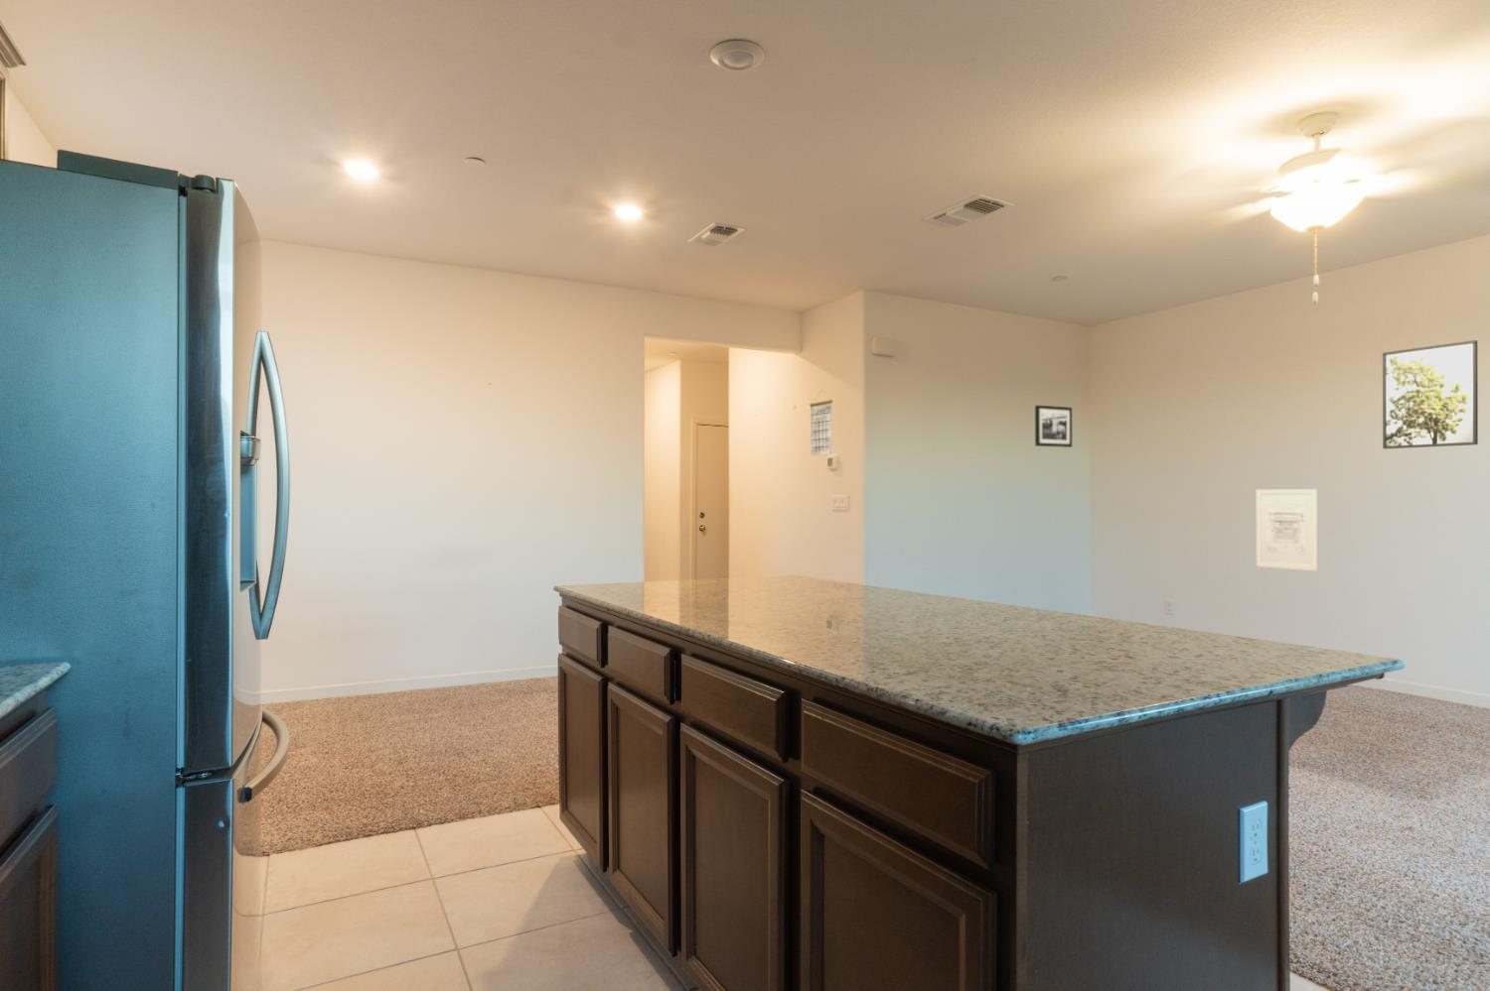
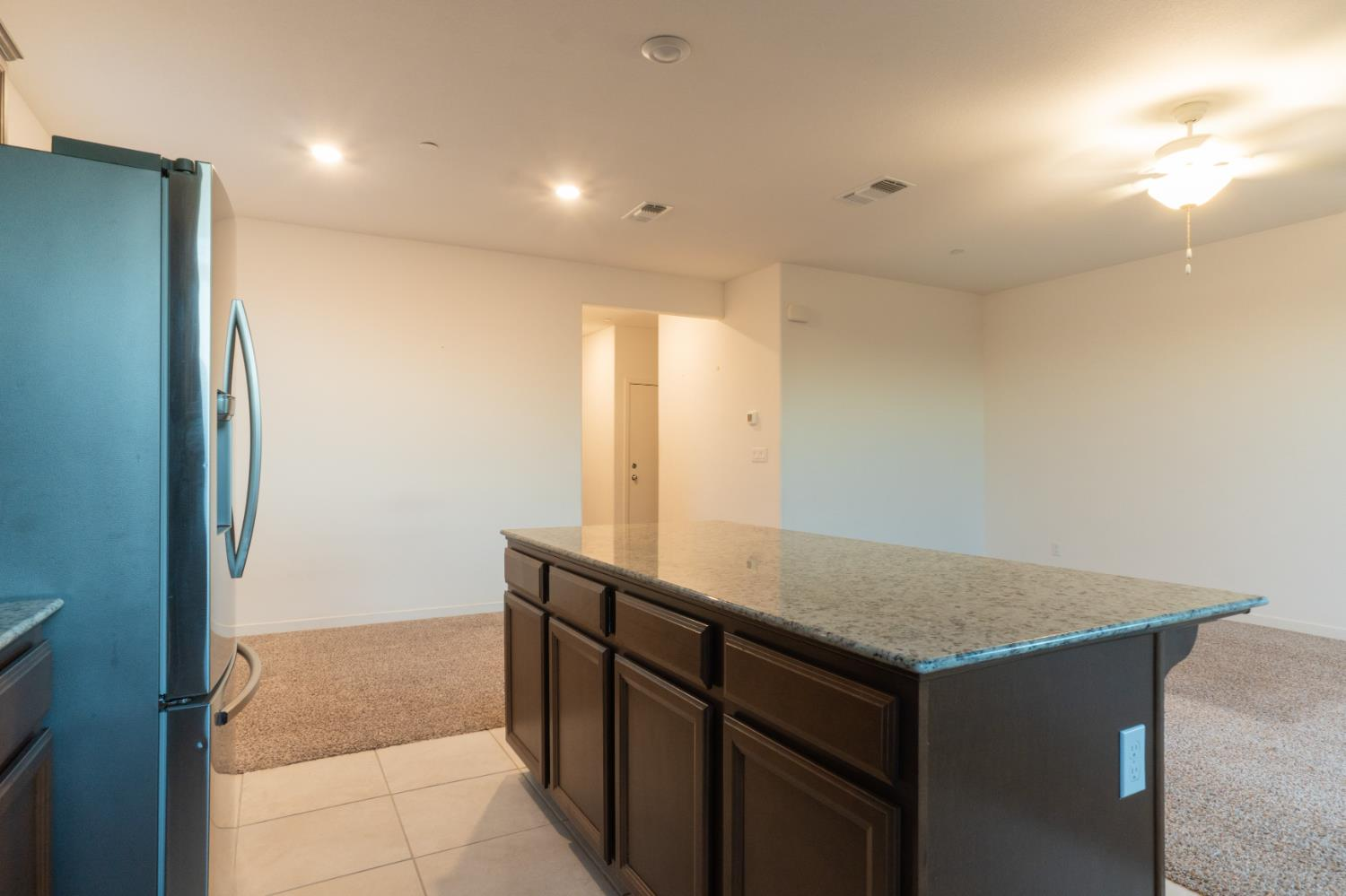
- picture frame (1053, 426)
- calendar (820, 421)
- wall art (1285, 529)
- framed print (1427, 397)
